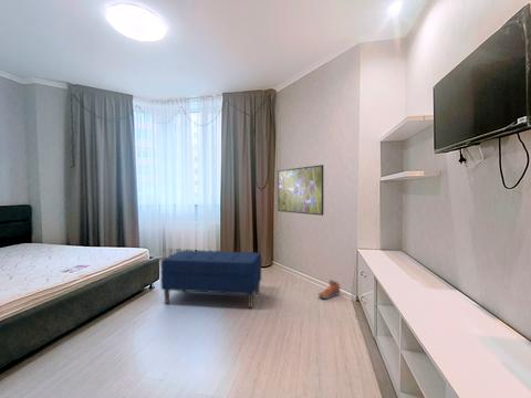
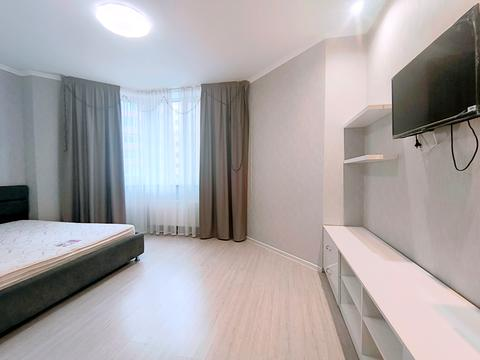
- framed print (298, 190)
- bench (214, 276)
- sneaker (329, 287)
